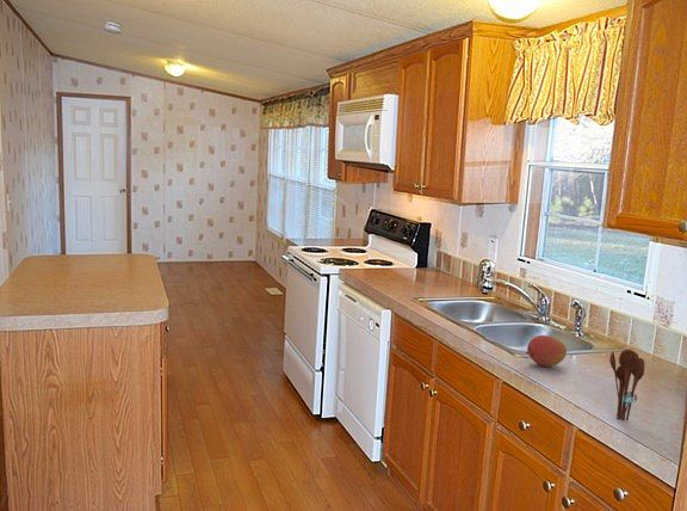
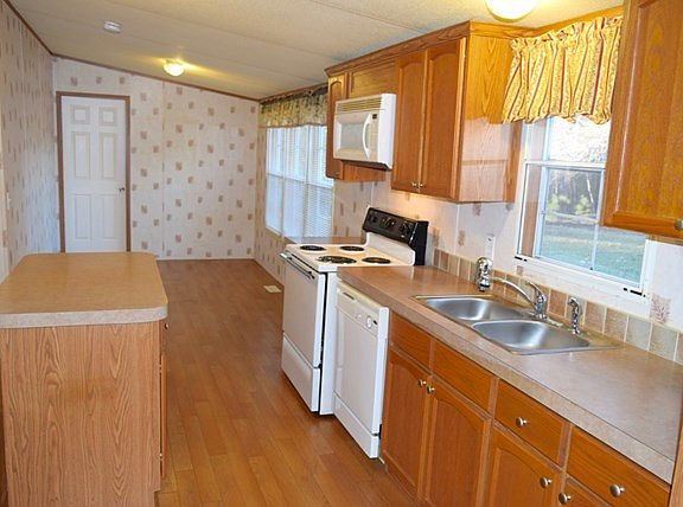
- utensil holder (625, 383)
- fruit (545, 350)
